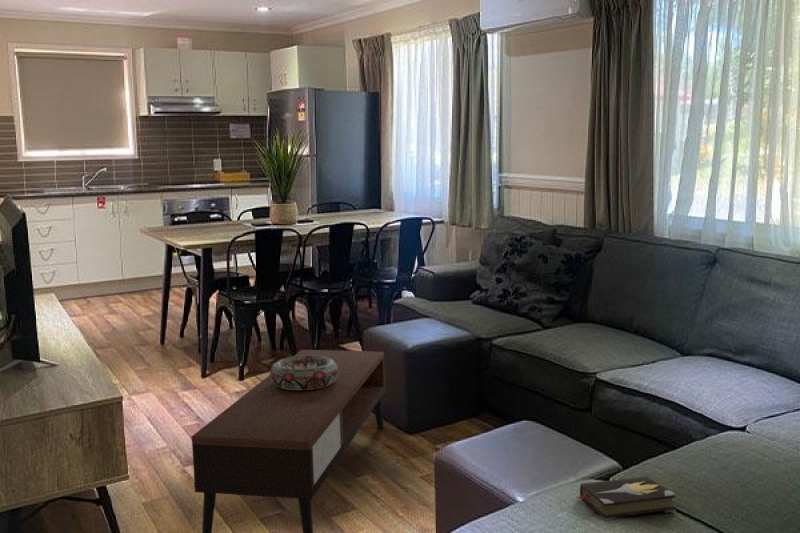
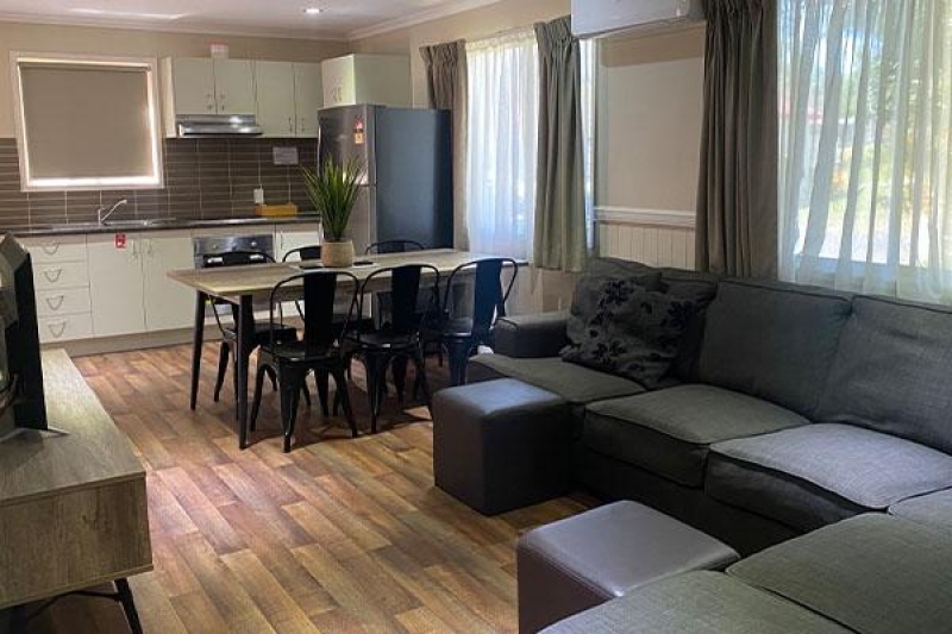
- coffee table (306, 432)
- decorative bowl (304, 372)
- hardback book (626, 495)
